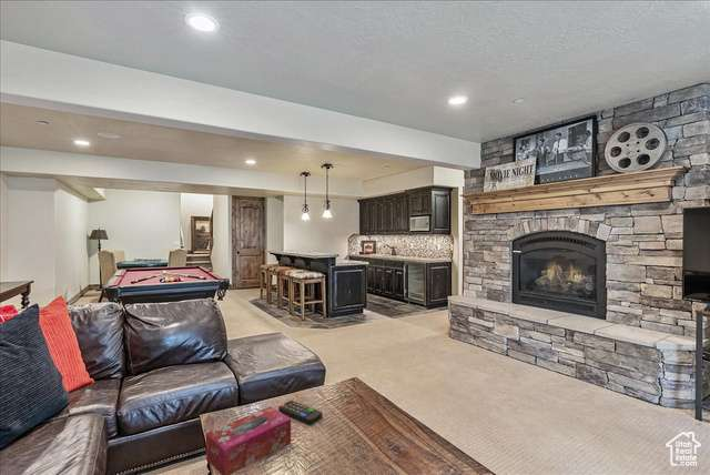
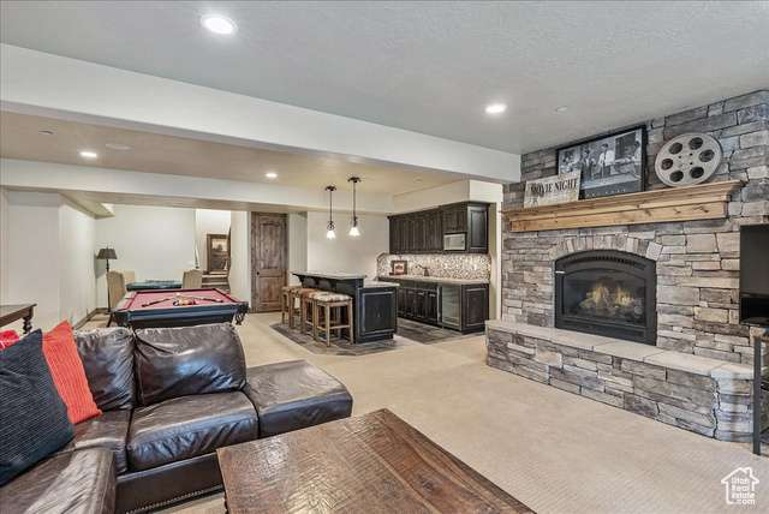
- tissue box (250, 437)
- remote control (300, 411)
